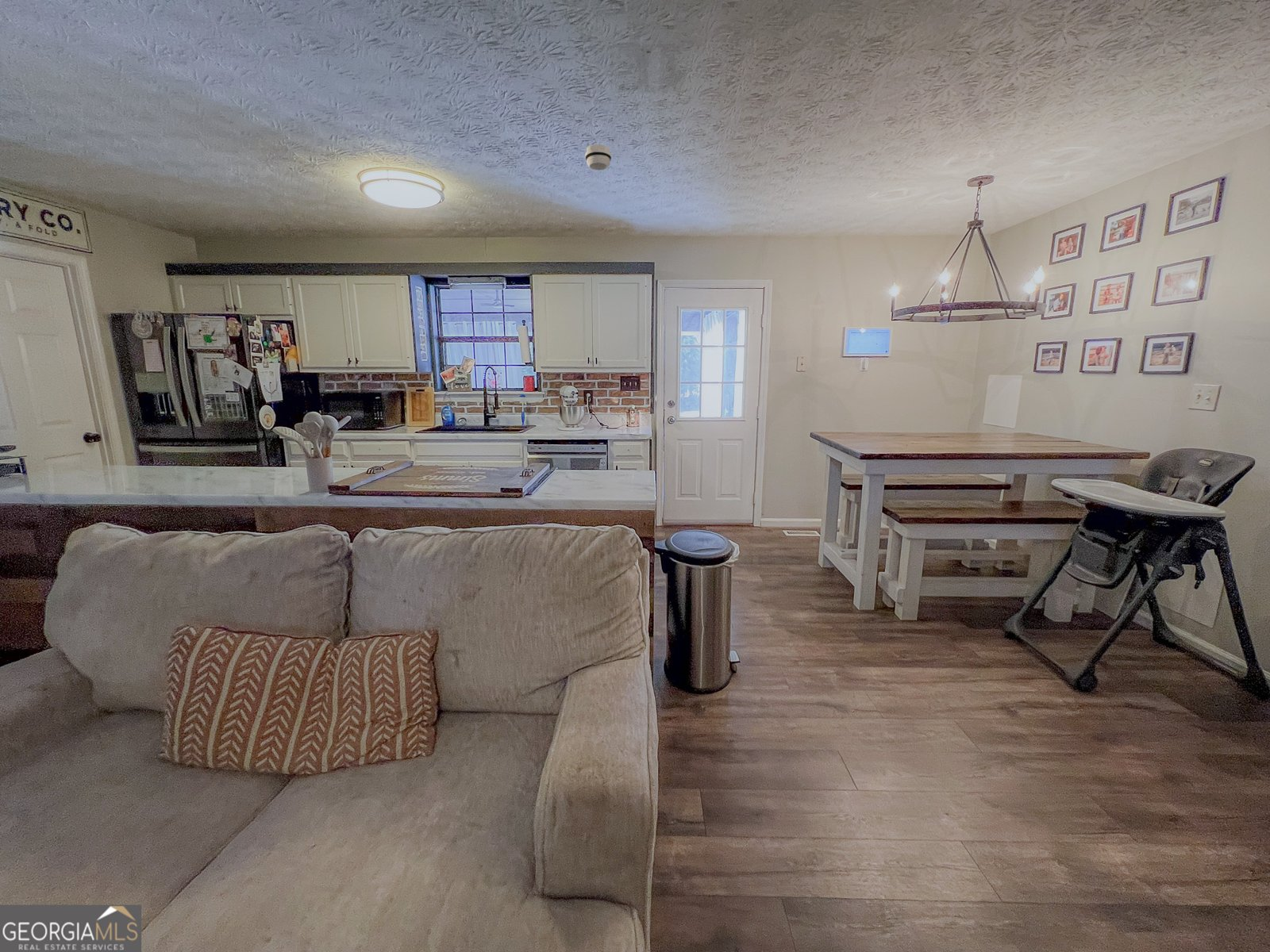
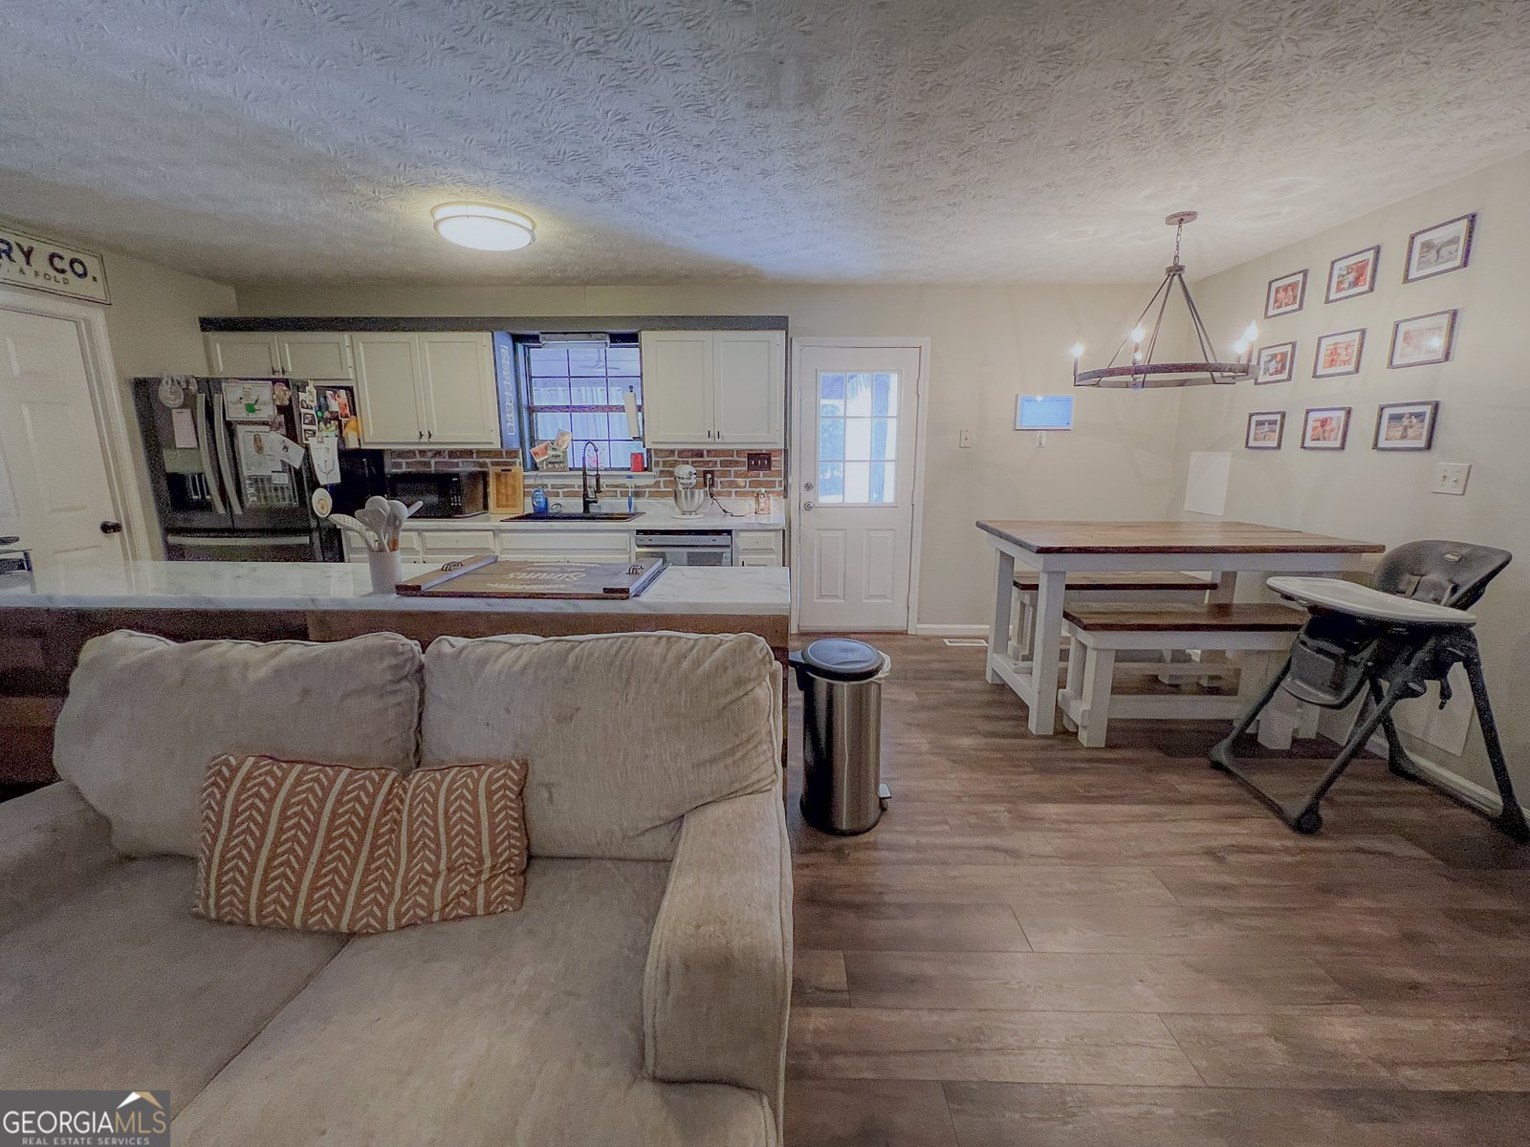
- smoke detector (598, 158)
